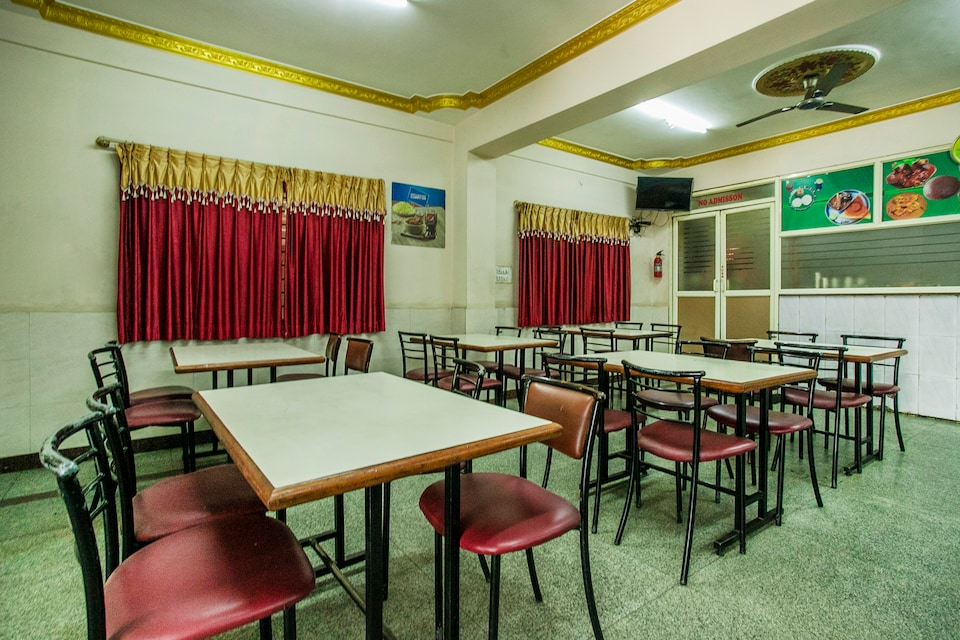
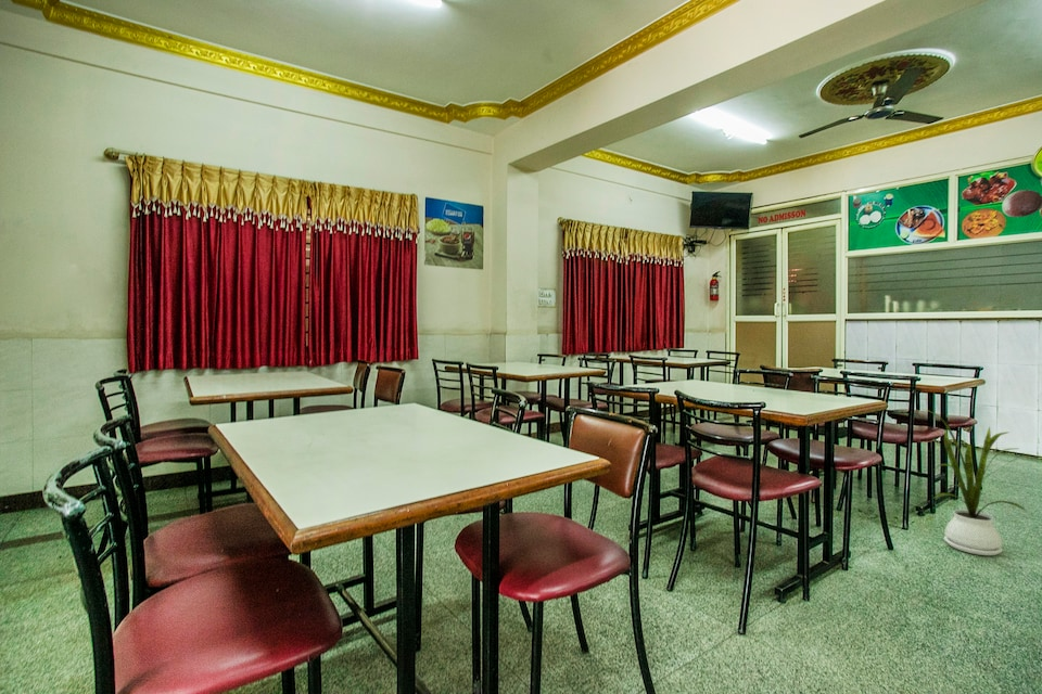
+ house plant (968, 479)
